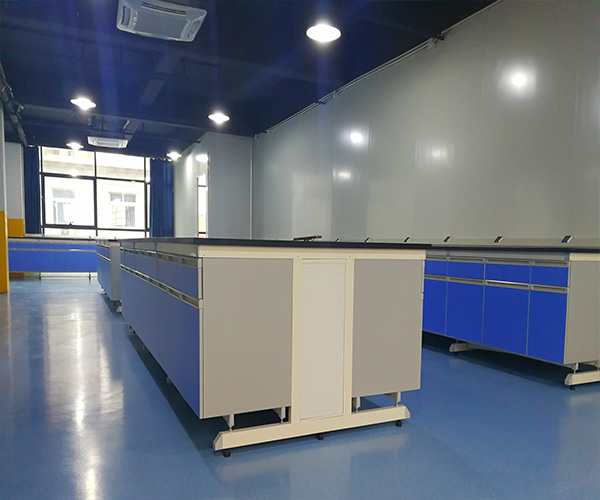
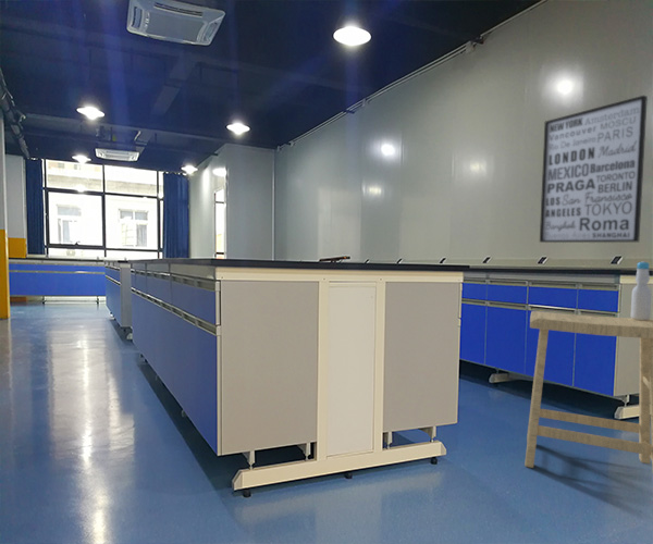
+ stool (588, 416)
+ bottle (641, 289)
+ wall art (588, 176)
